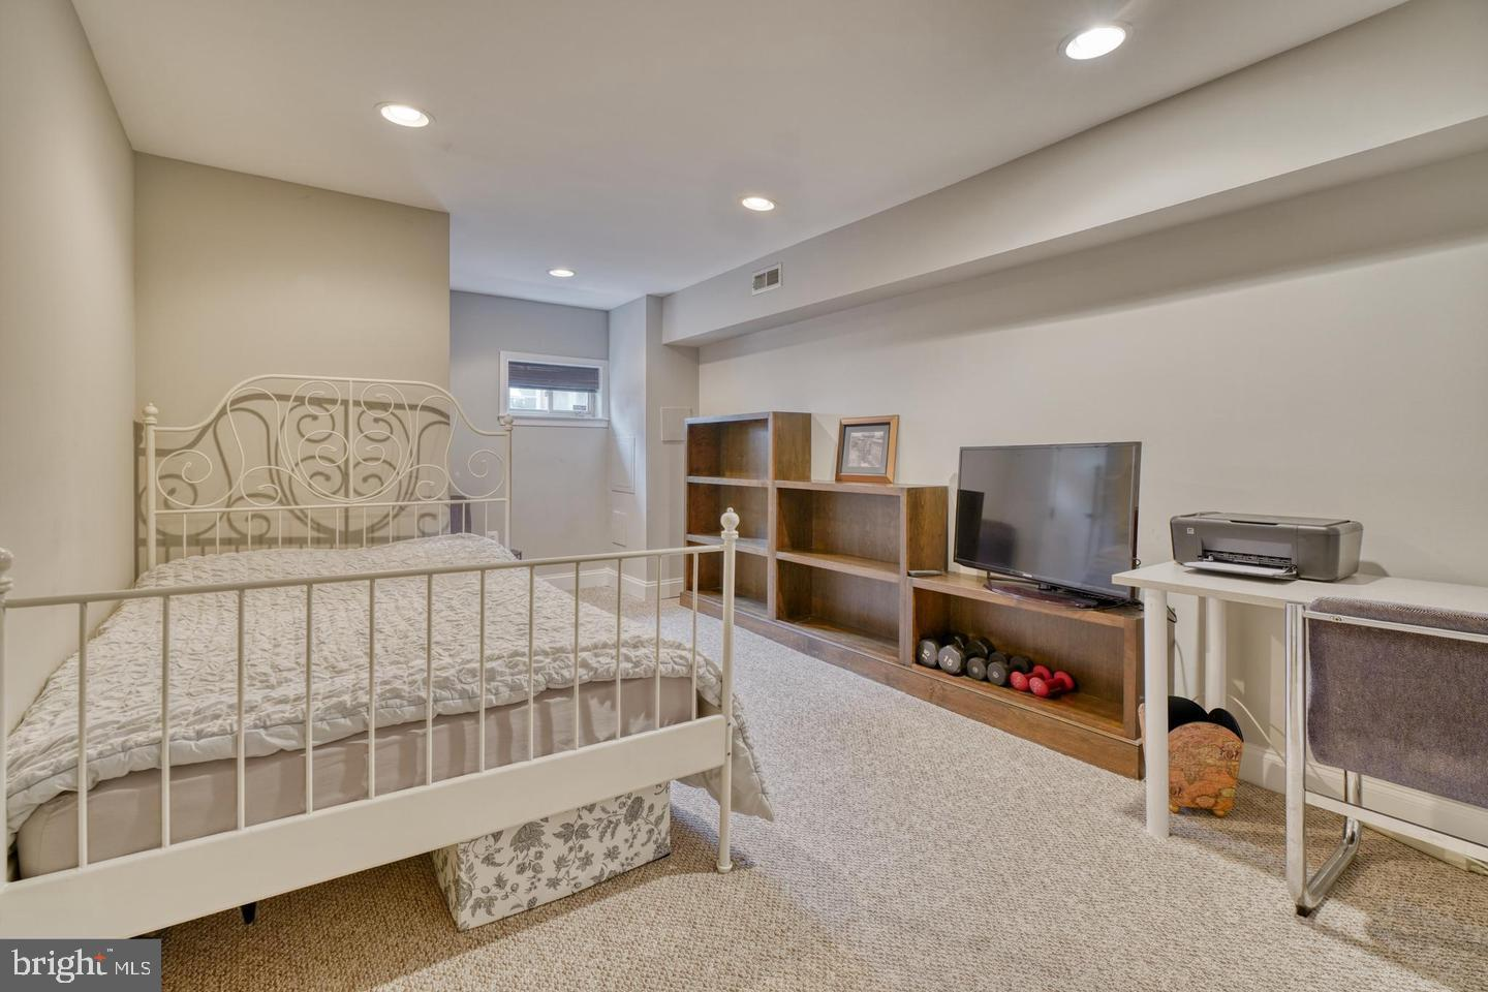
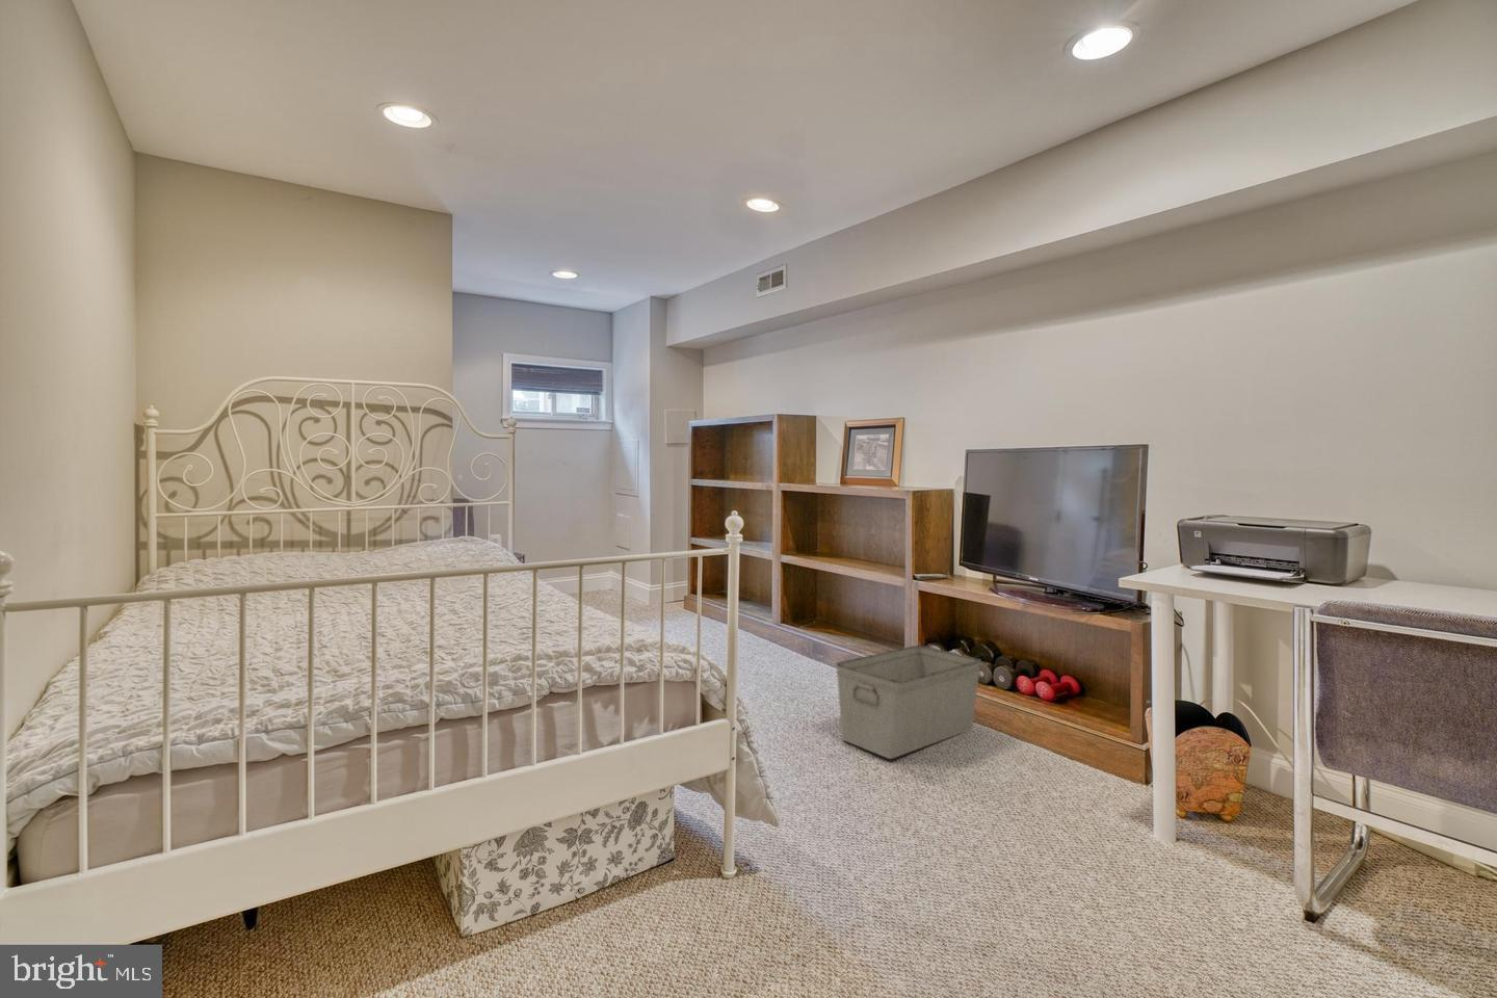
+ storage bin (909, 697)
